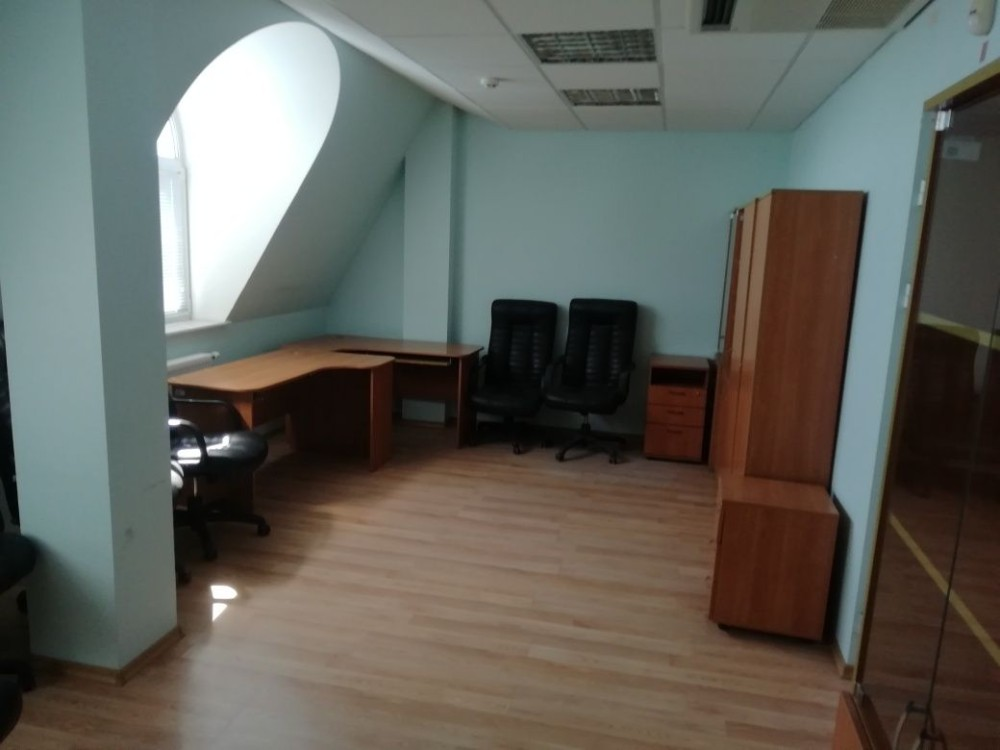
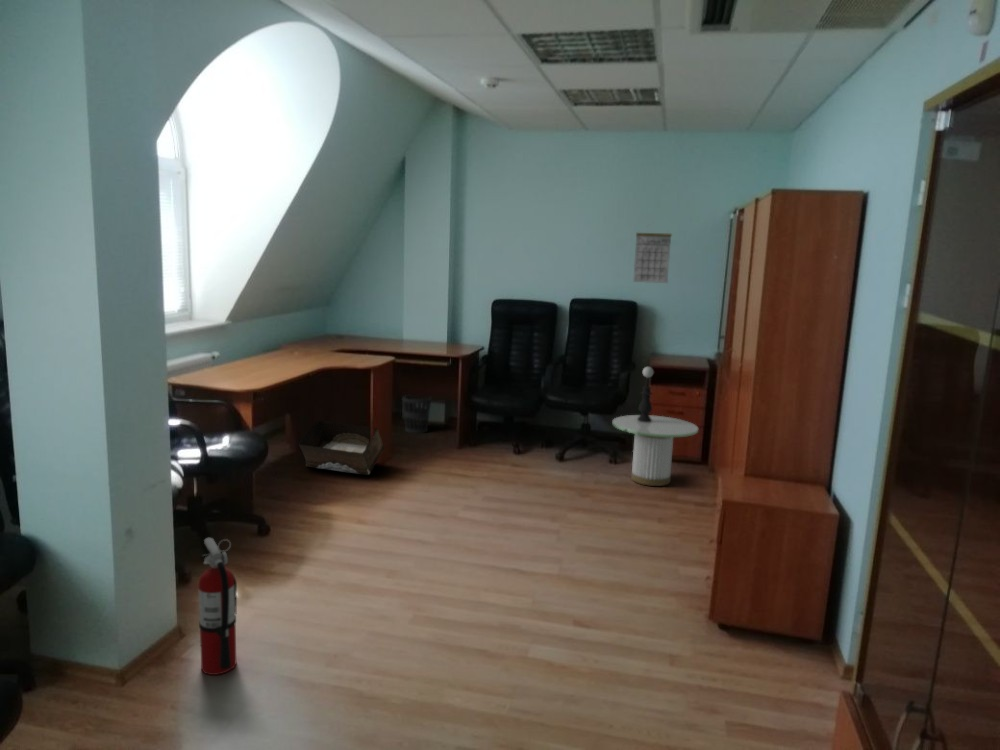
+ side table (652, 452)
+ storage bin (342, 447)
+ wastebasket (416, 413)
+ fire extinguisher (217, 605)
+ calendar (652, 252)
+ table lamp (646, 393)
